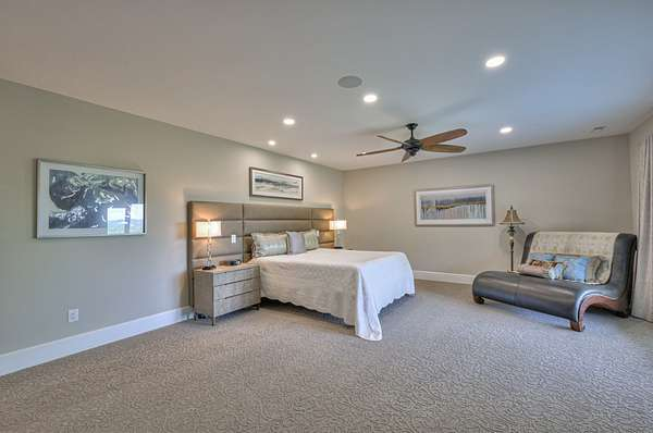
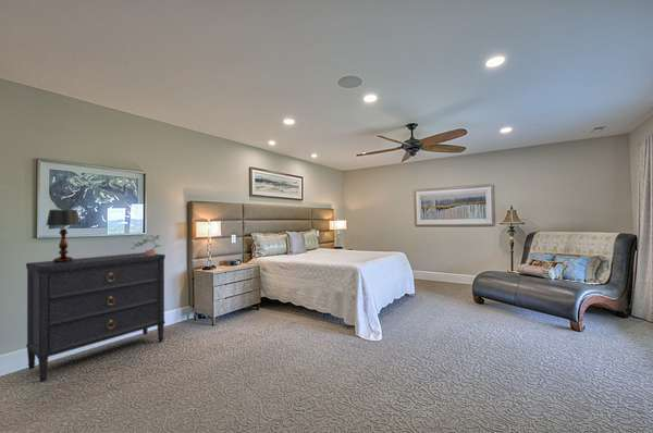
+ dresser (102, 306)
+ table lamp (63, 235)
+ potted plant (145, 243)
